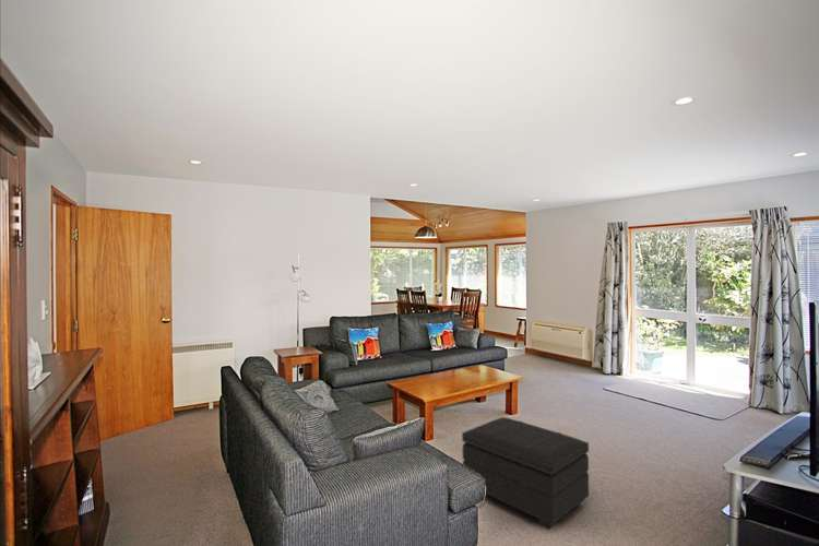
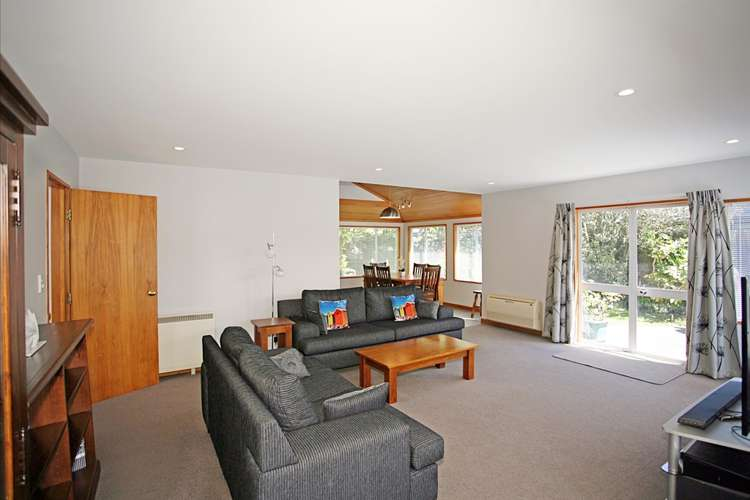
- footstool (523, 465)
